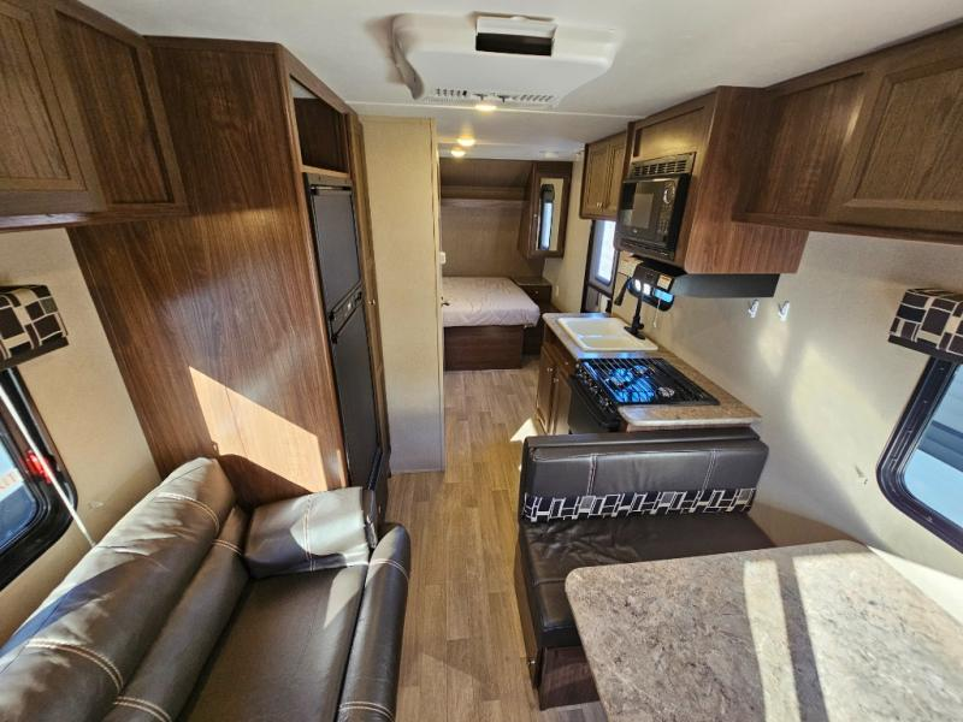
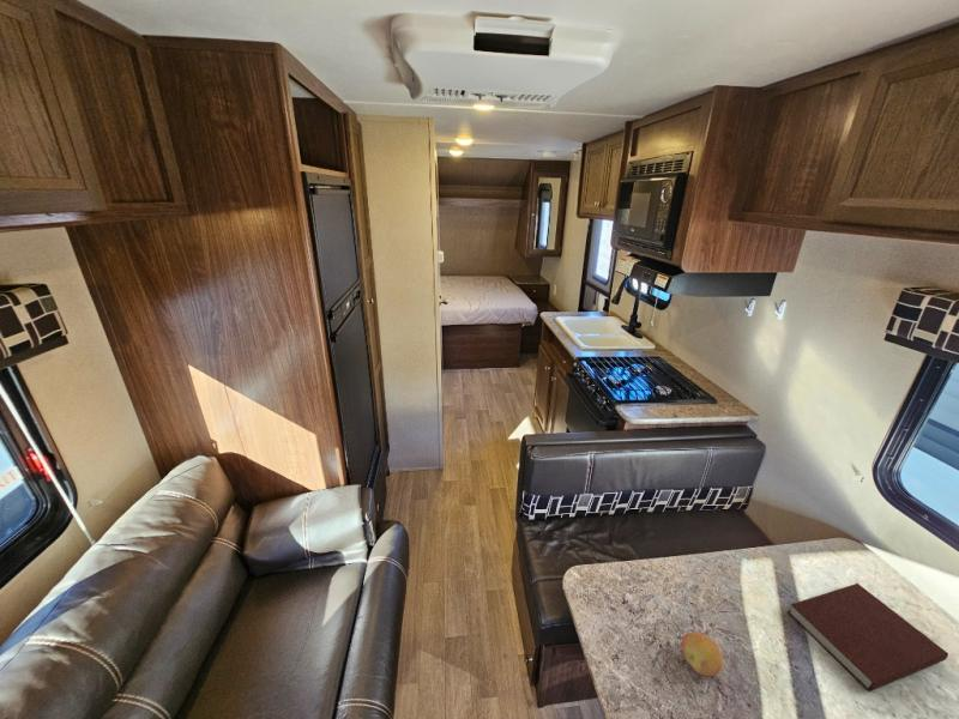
+ fruit (701, 652)
+ notebook (863, 632)
